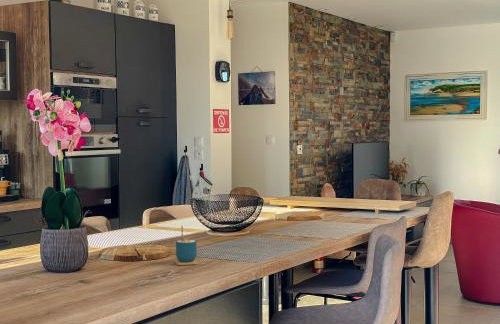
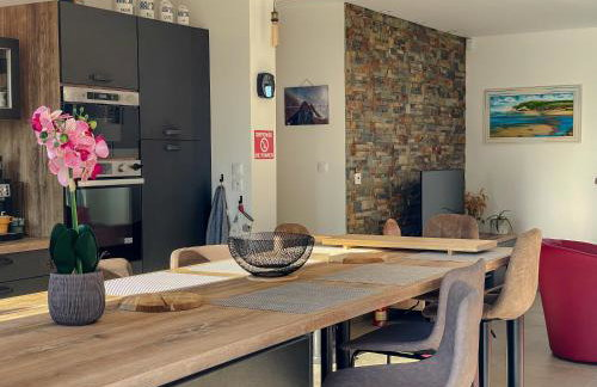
- cup (186, 244)
